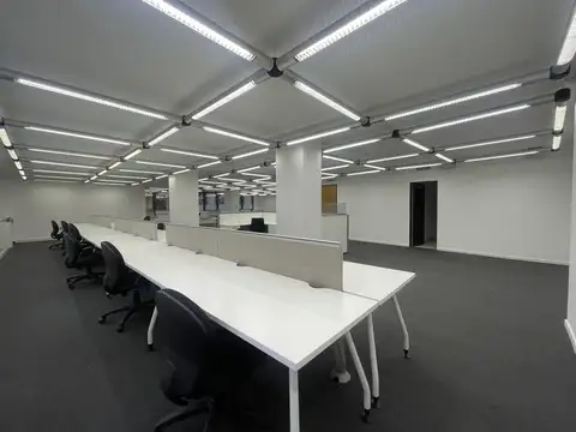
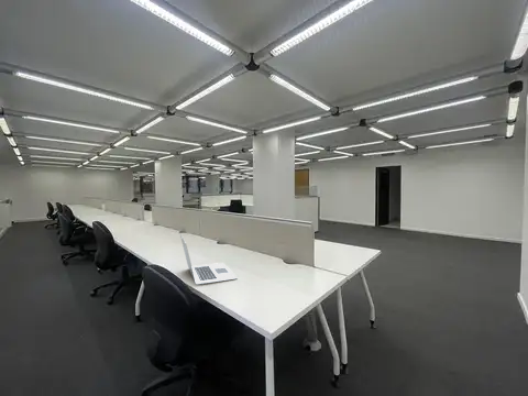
+ laptop (207, 264)
